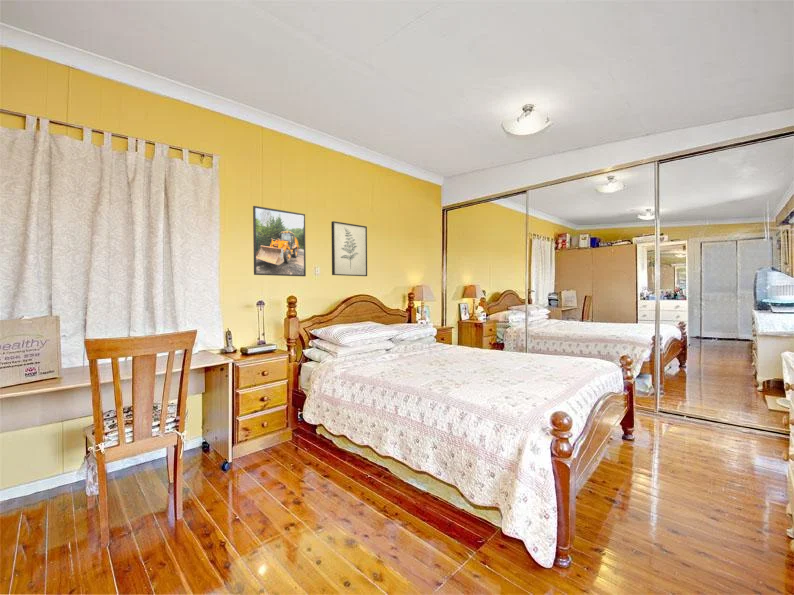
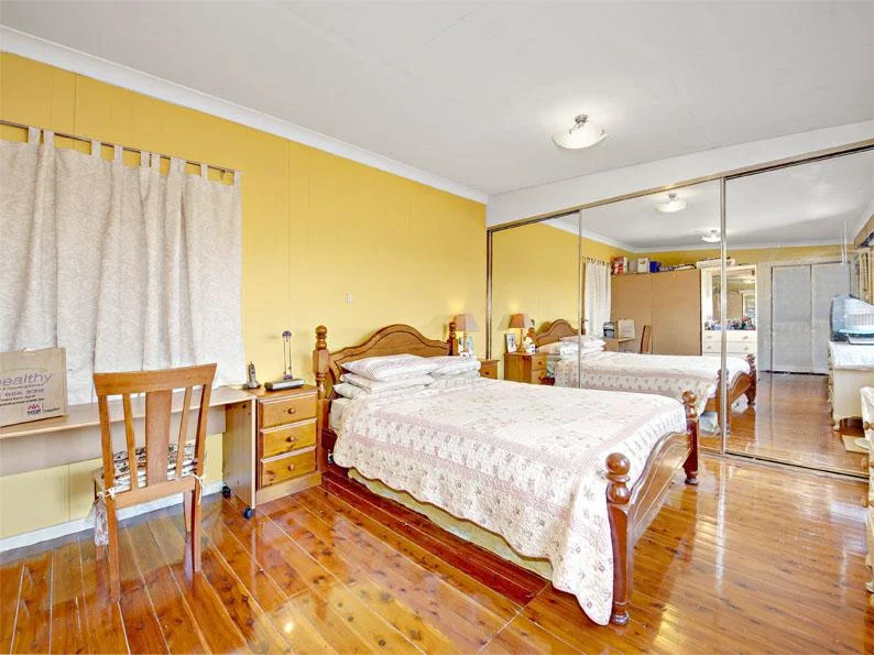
- wall art (350, 249)
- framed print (280, 243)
